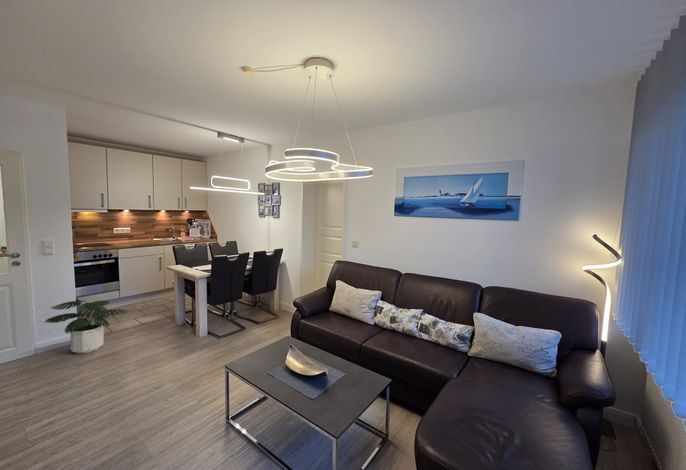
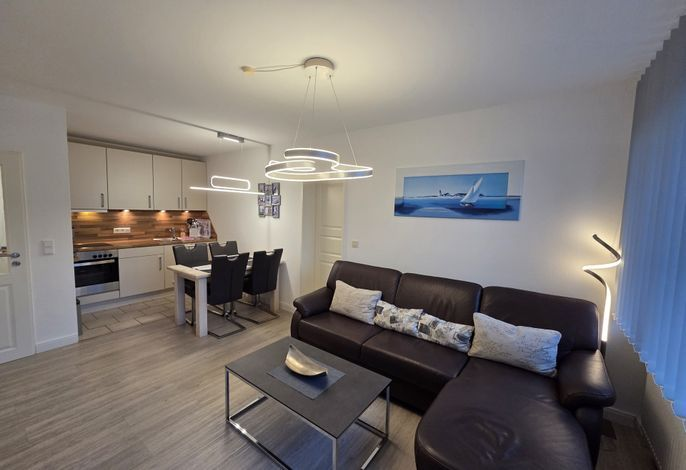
- potted plant (89, 325)
